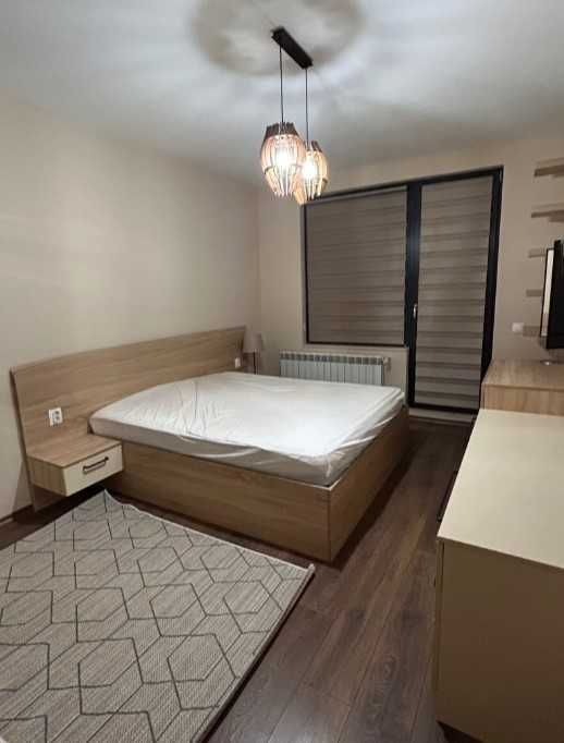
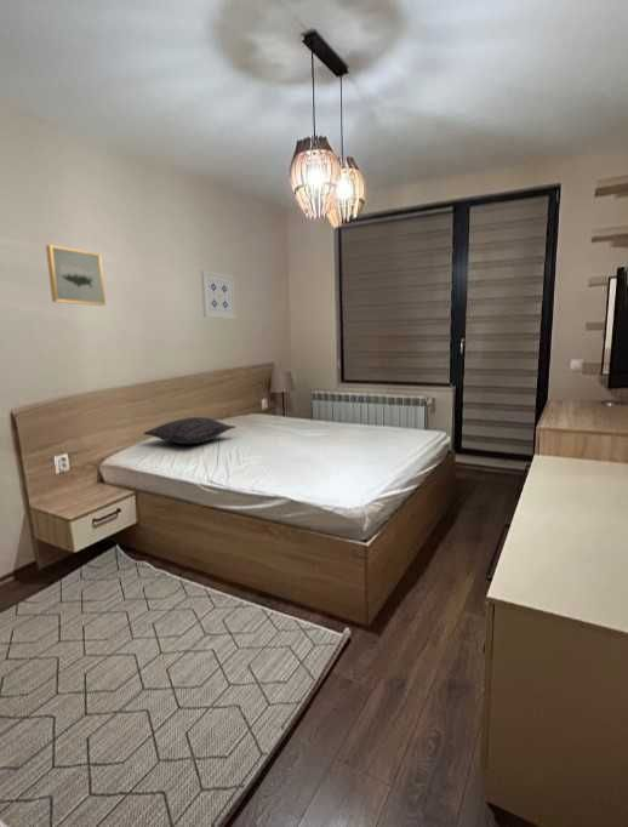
+ pillow (189, 429)
+ wall art (218, 295)
+ wall art (76, 276)
